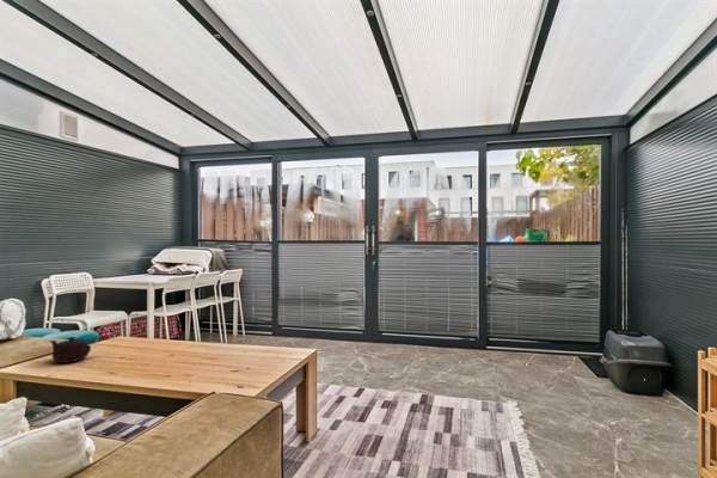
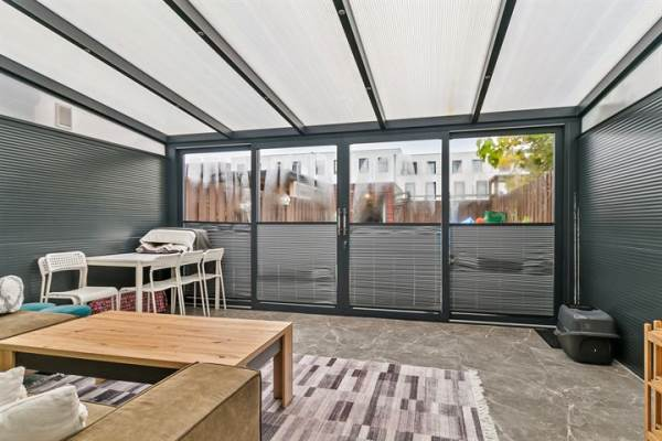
- teapot (69, 348)
